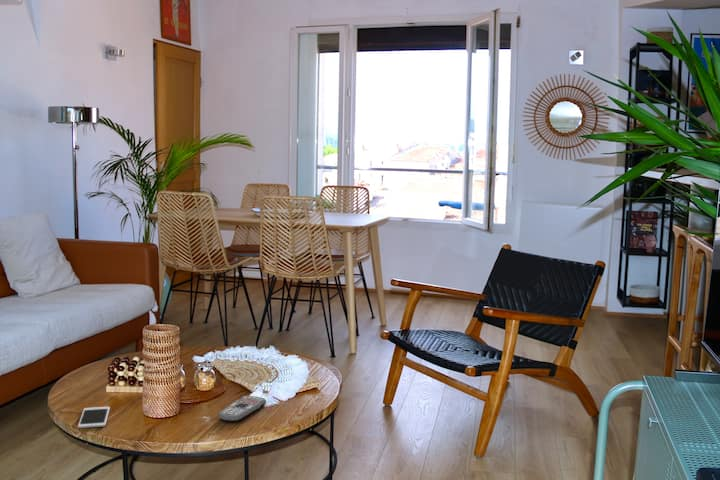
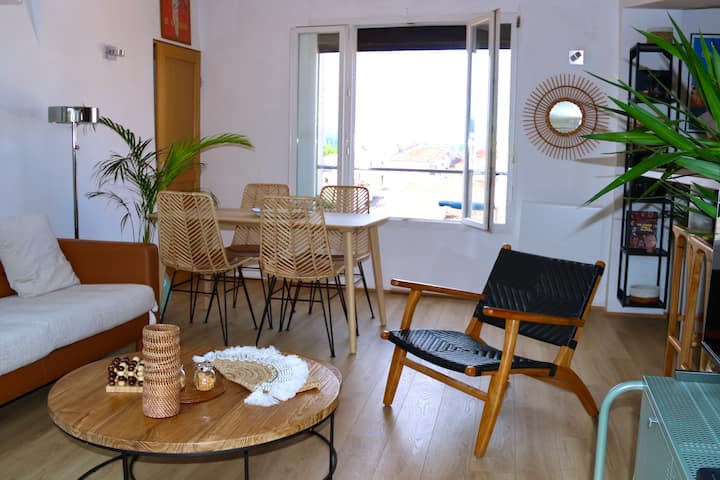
- cell phone (94, 416)
- remote control (241, 408)
